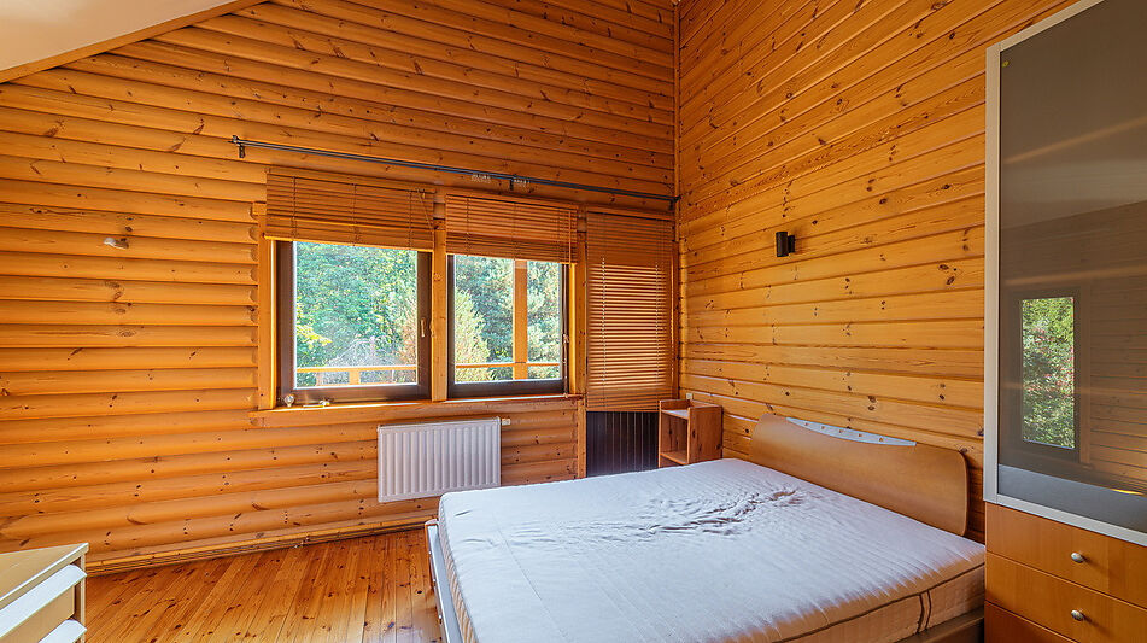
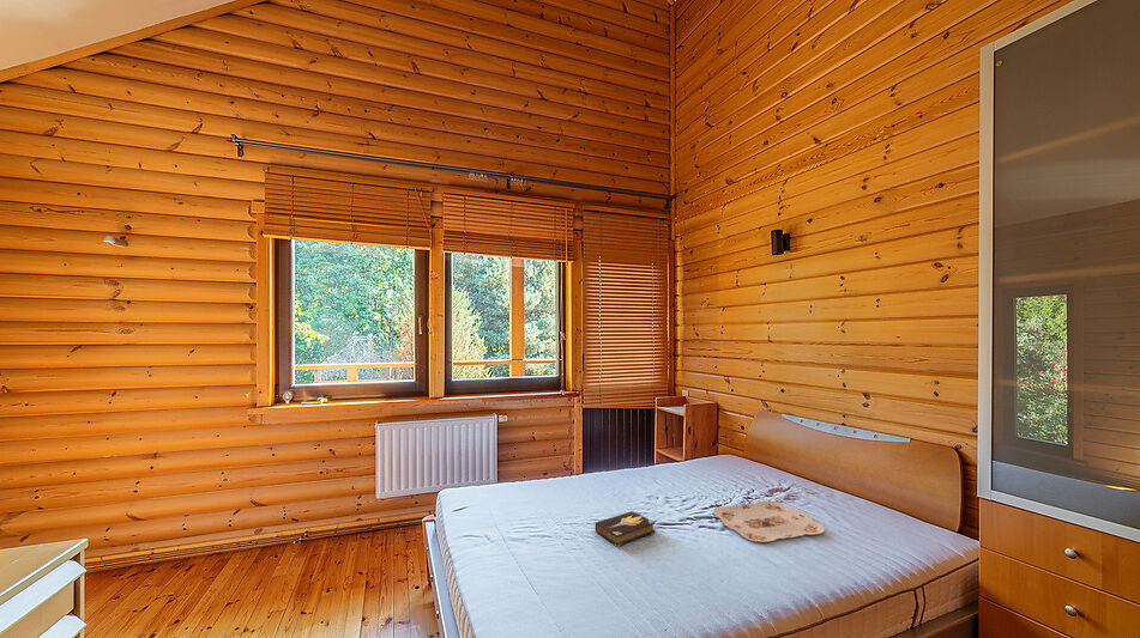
+ hardback book (625, 525)
+ serving tray (766, 521)
